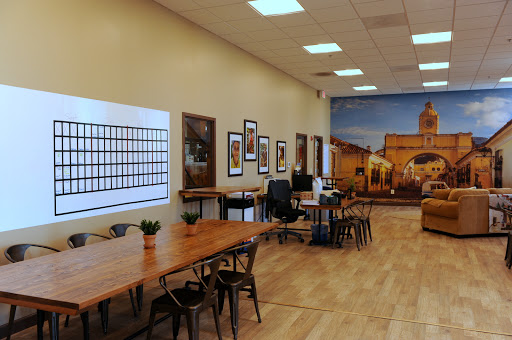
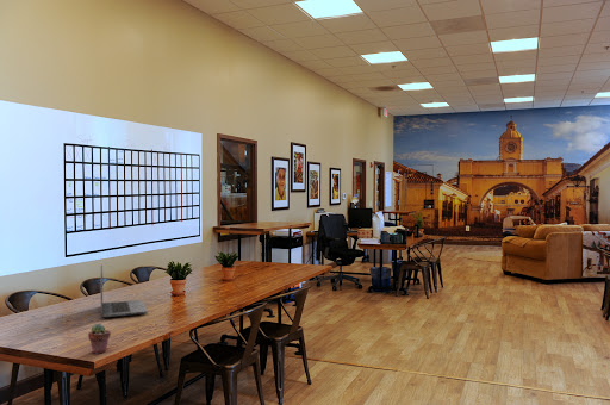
+ laptop (123, 301)
+ potted succulent (99, 337)
